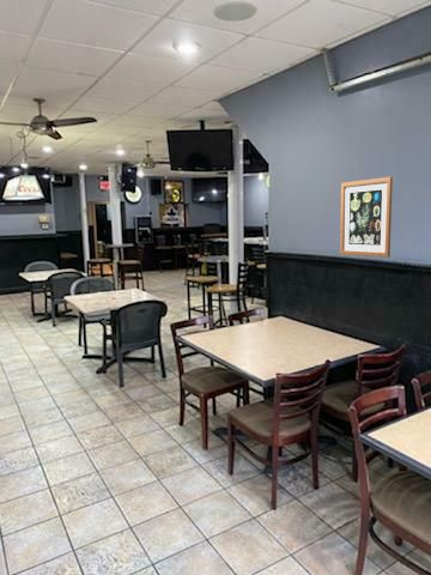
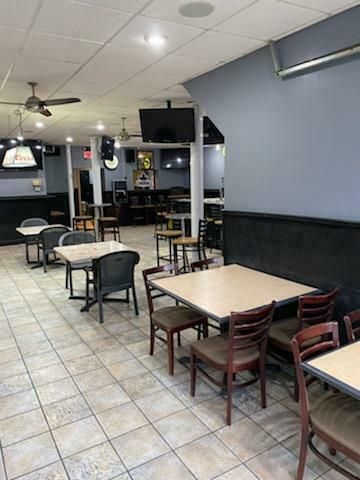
- wall art (364, 218)
